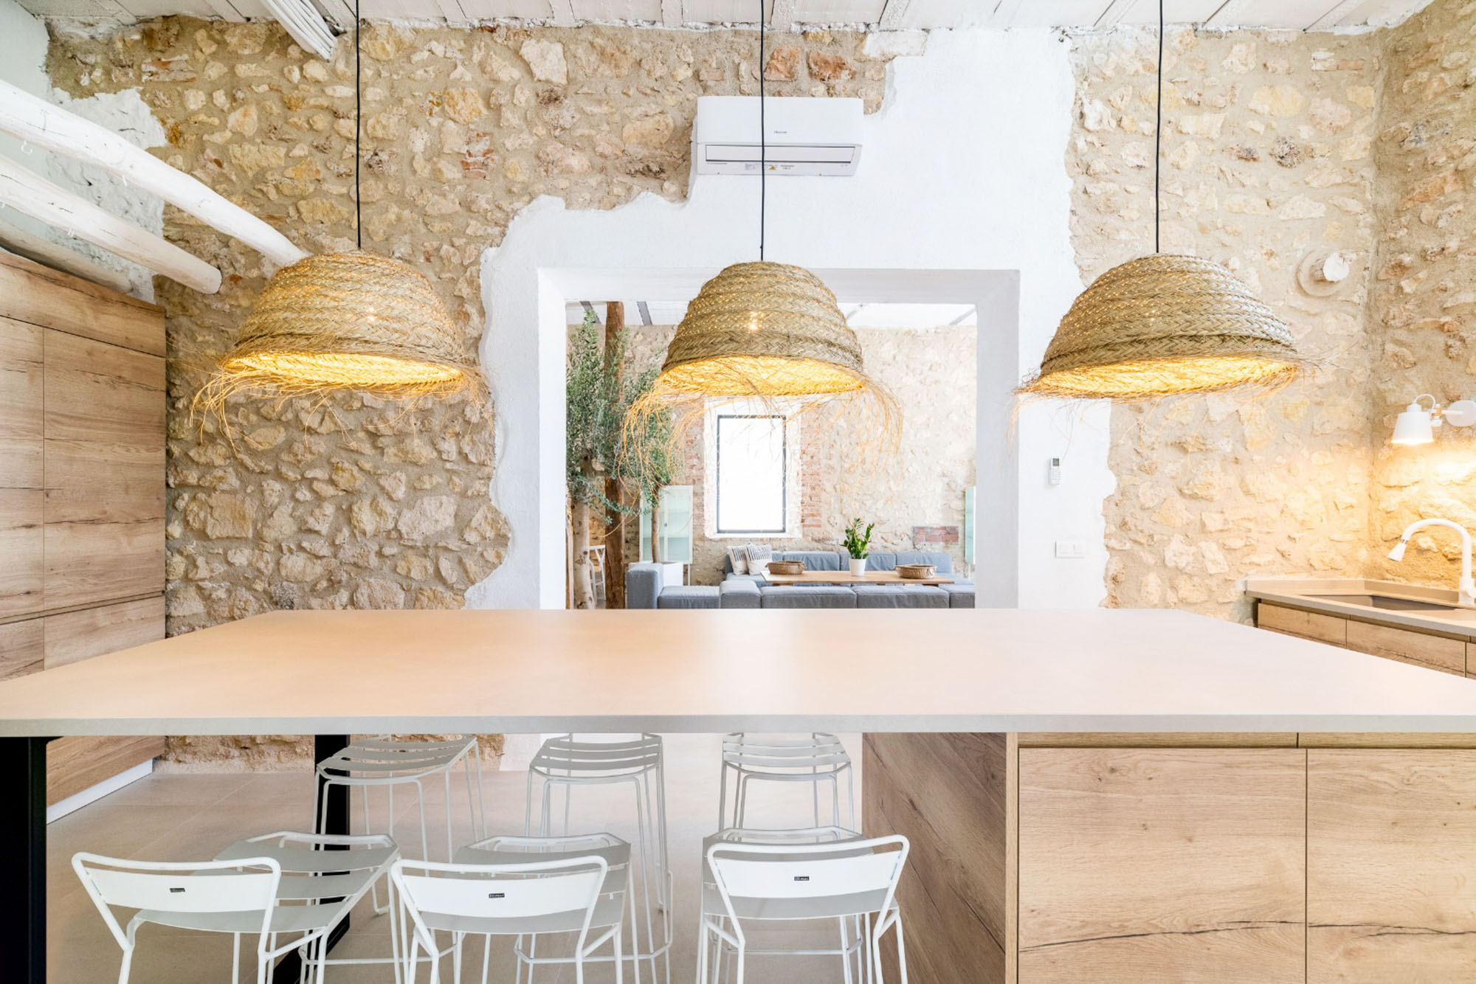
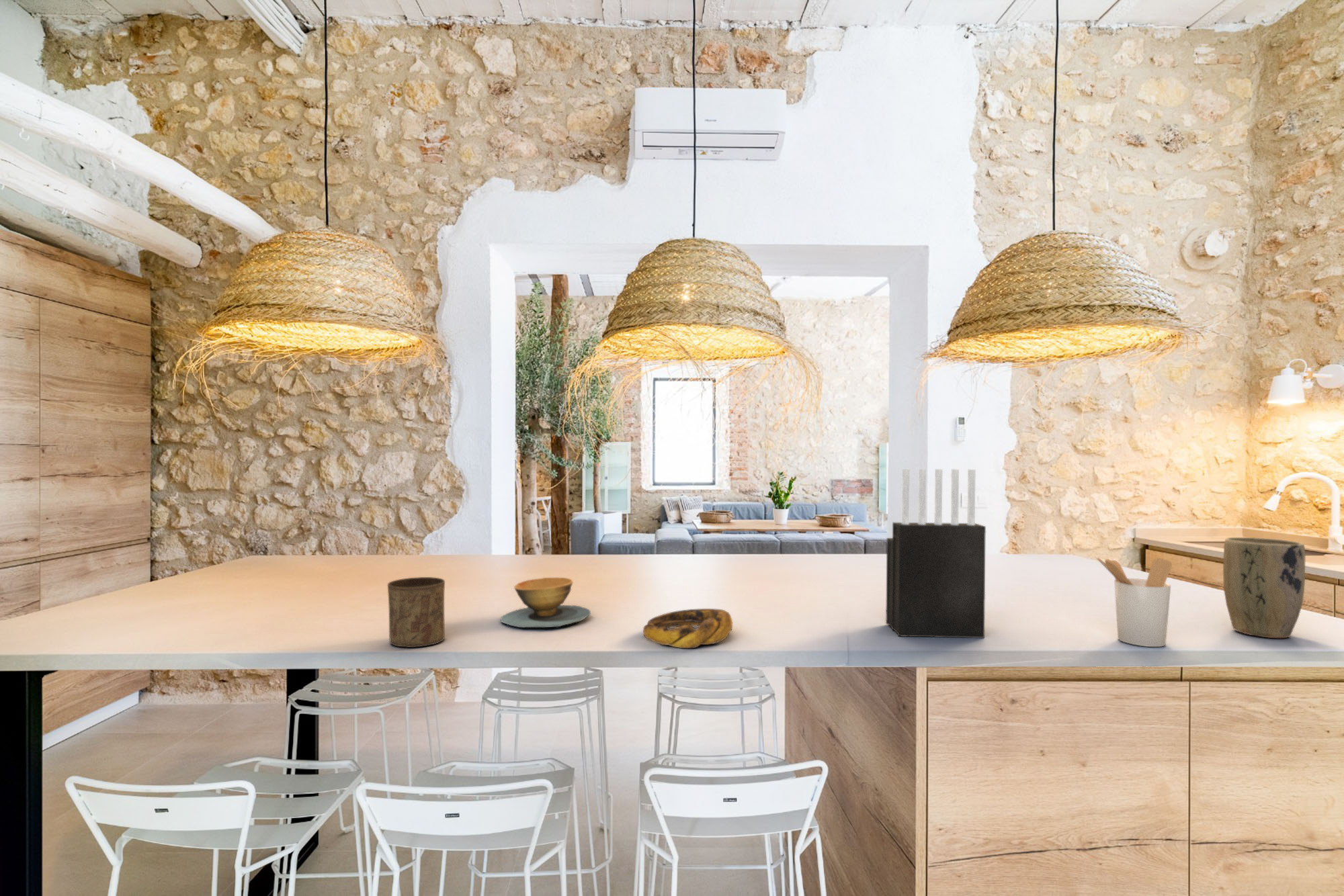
+ knife block (932, 549)
+ plant pot (1263, 586)
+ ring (691, 623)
+ utensil holder (1130, 598)
+ cup (416, 611)
+ wooden bowl (545, 600)
